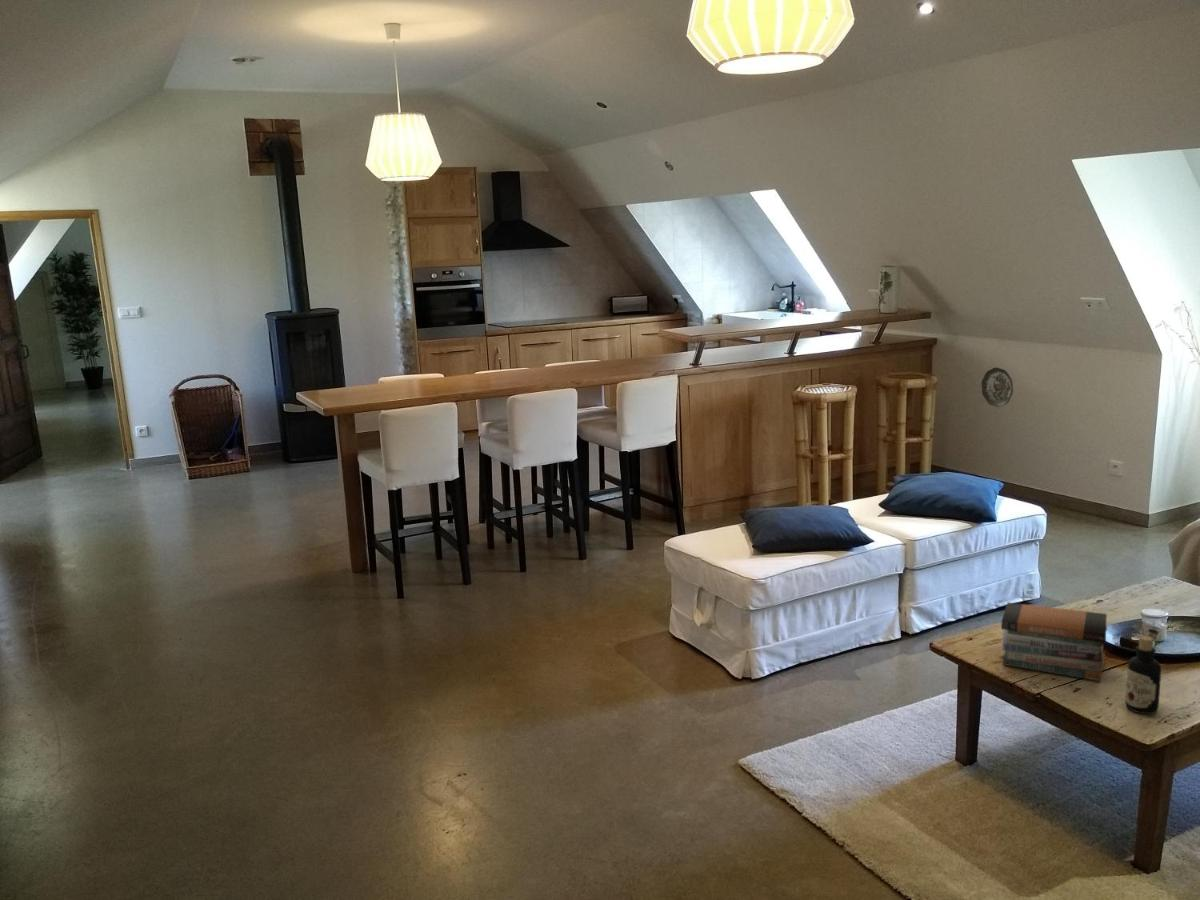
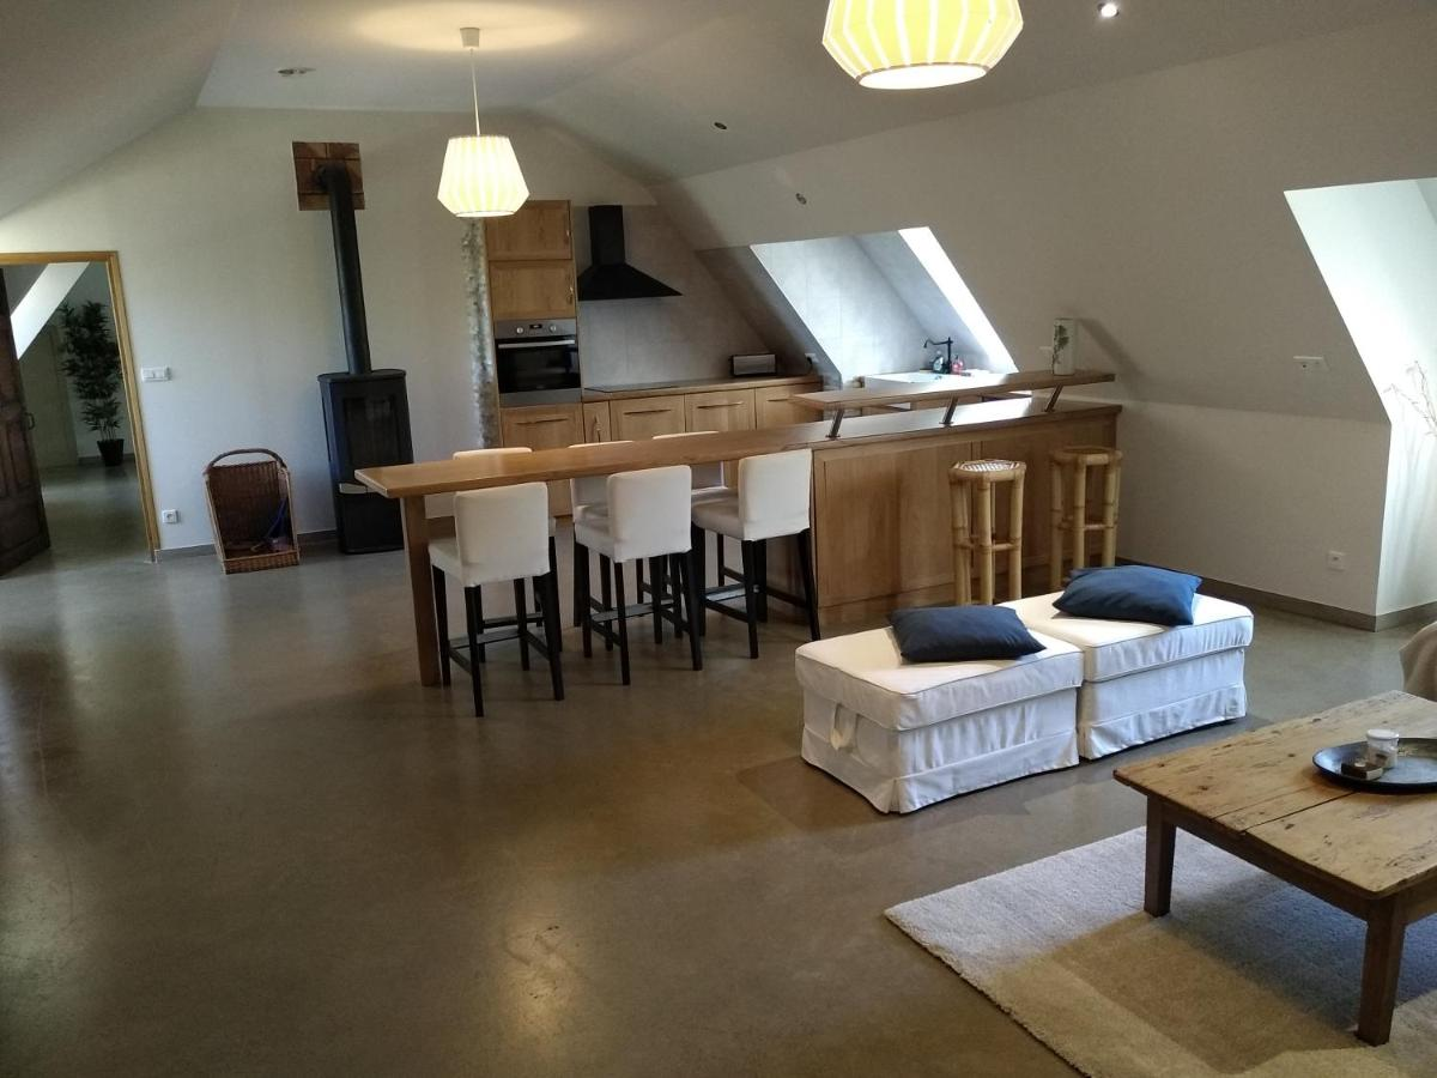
- decorative plate (998, 387)
- bottle (1143, 673)
- book stack (1052, 640)
